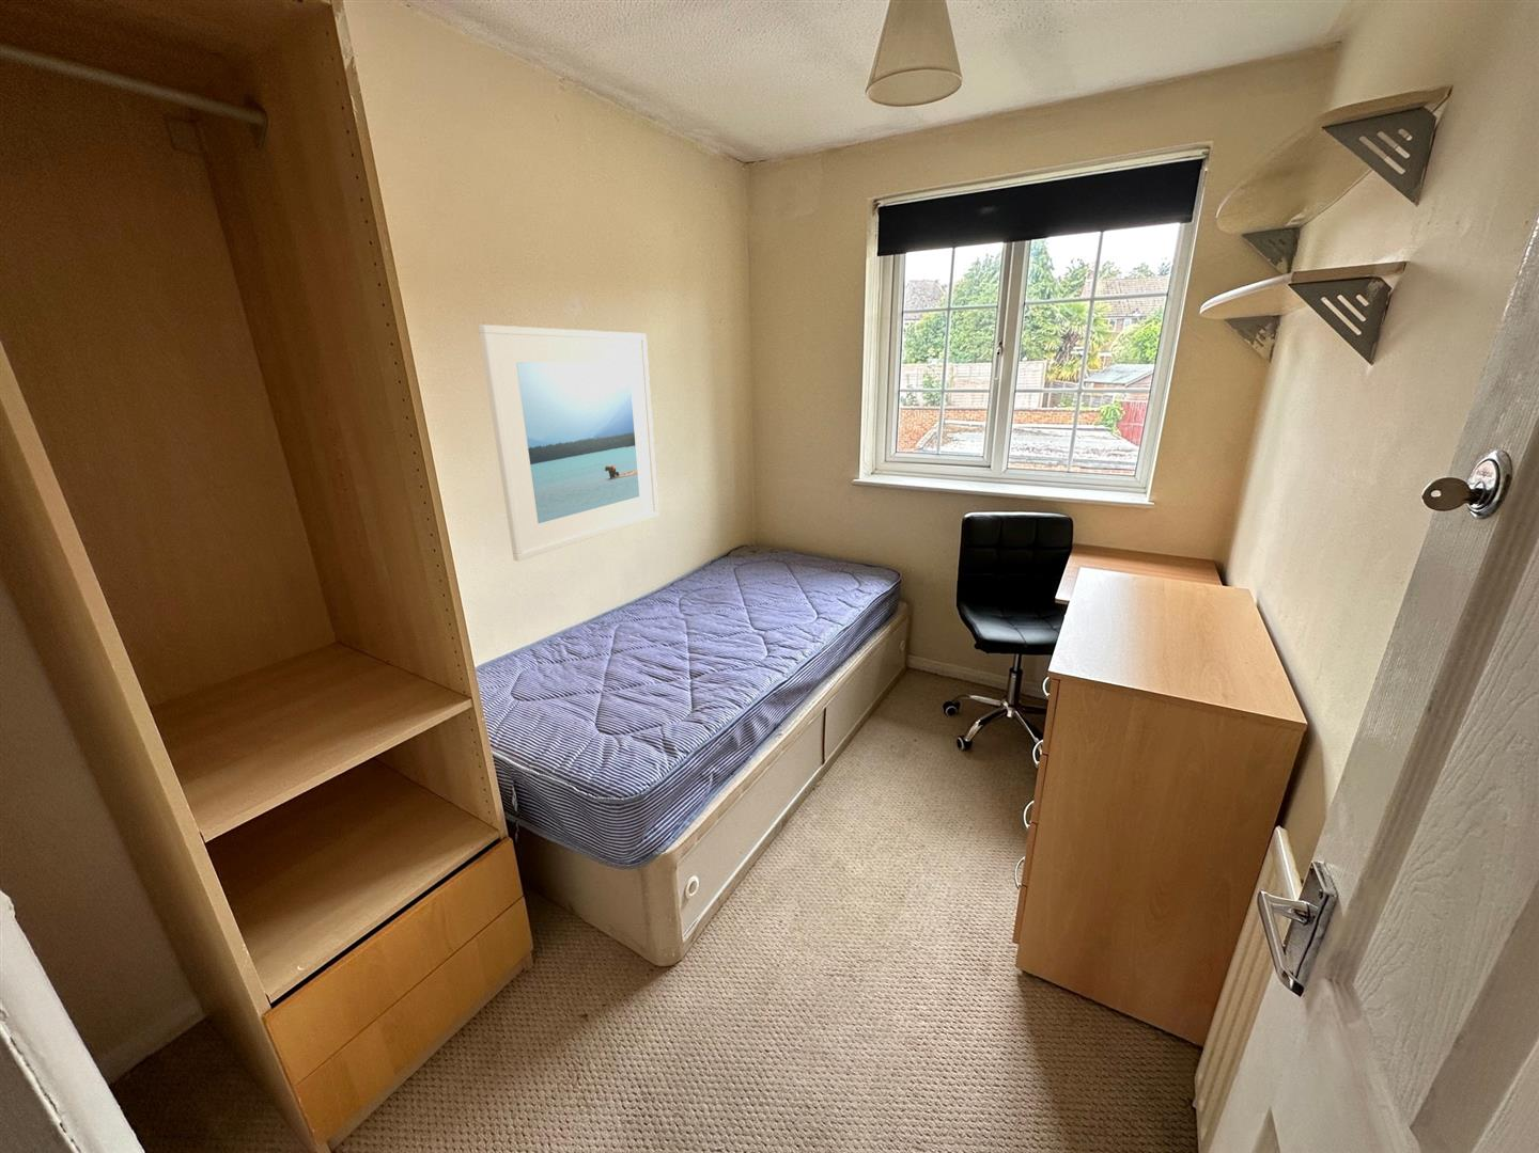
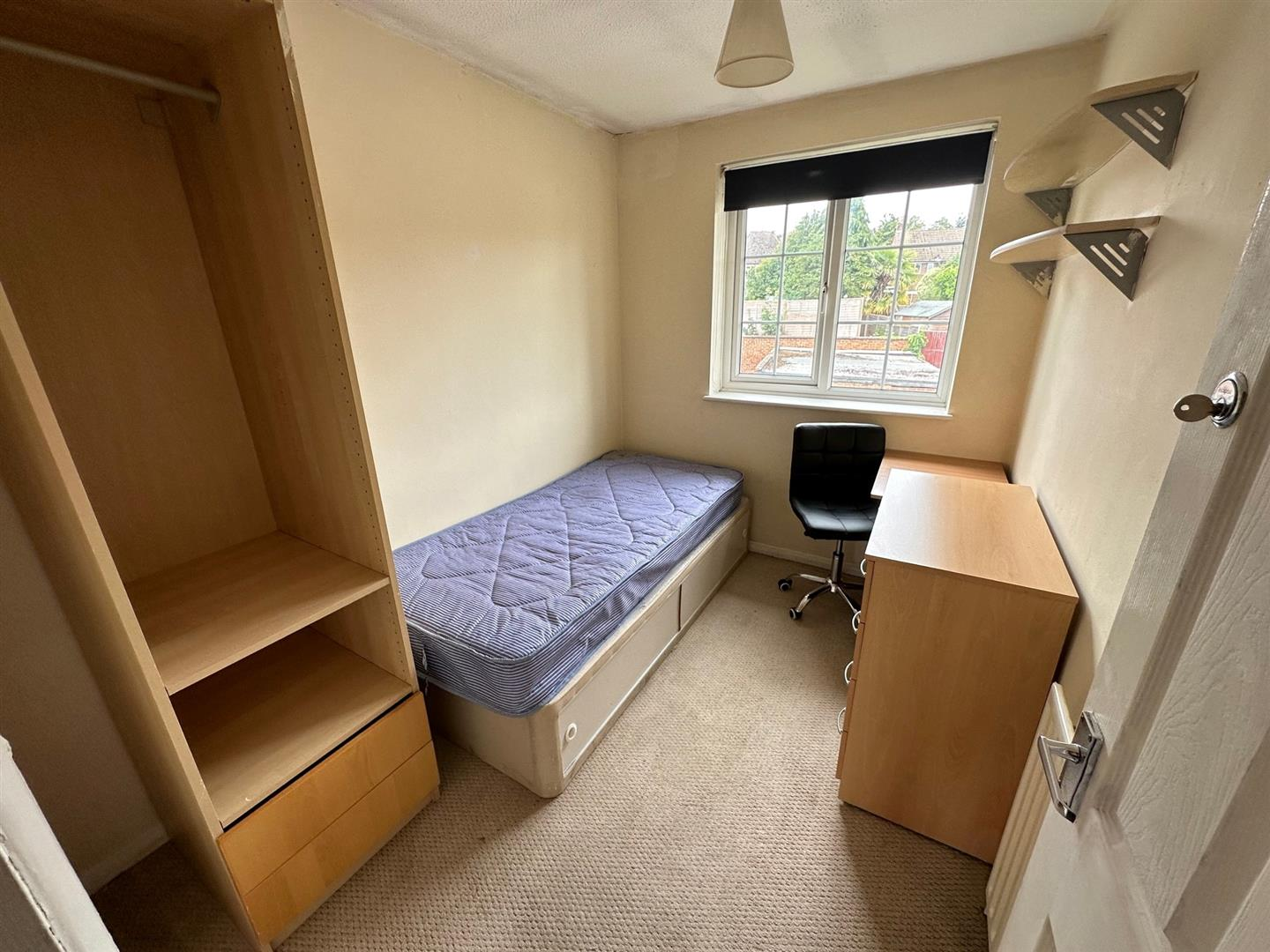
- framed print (584, 437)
